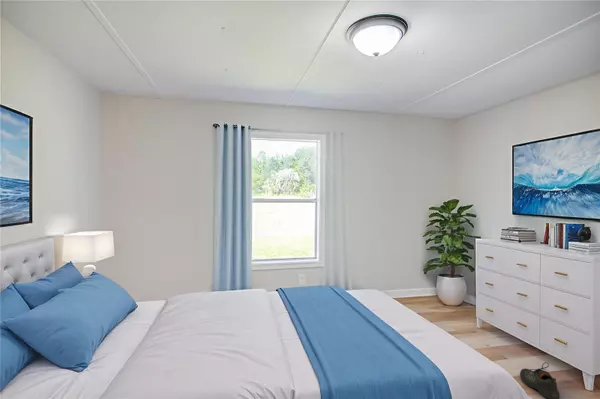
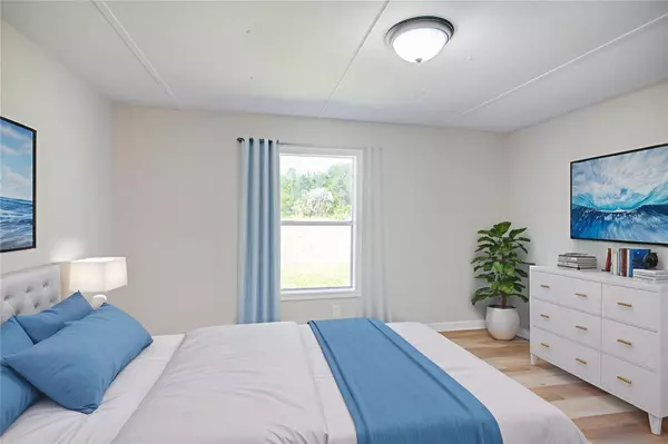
- shoe (537, 374)
